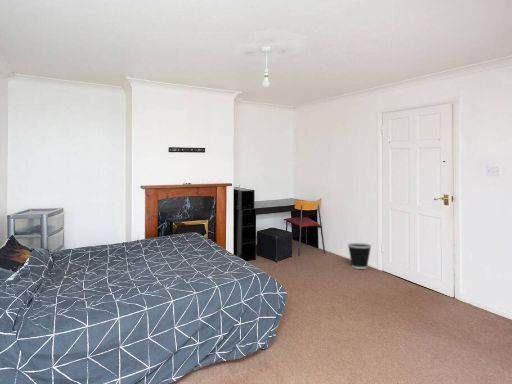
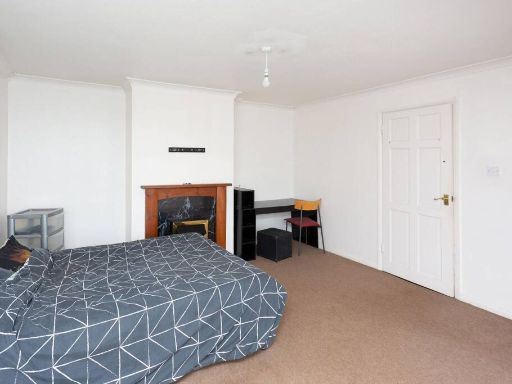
- wastebasket (359, 255)
